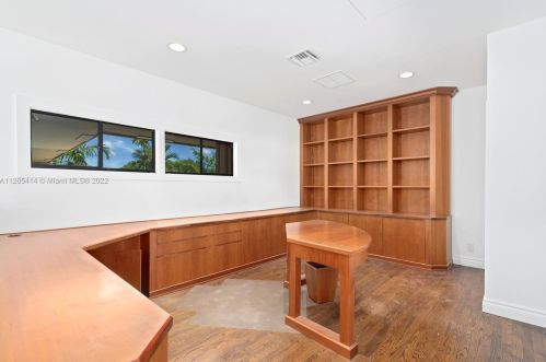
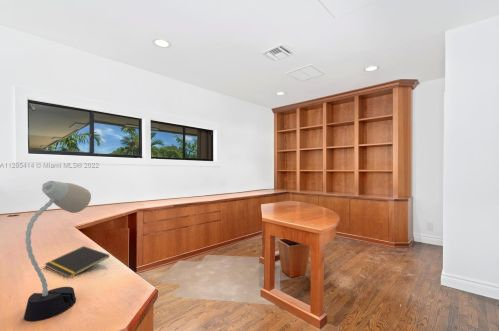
+ desk lamp (32, 250)
+ notepad (77, 260)
